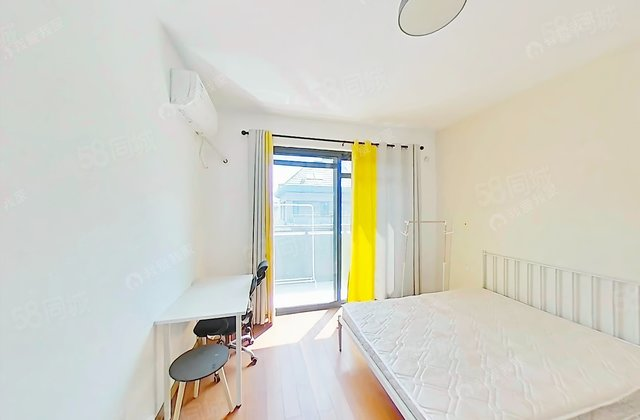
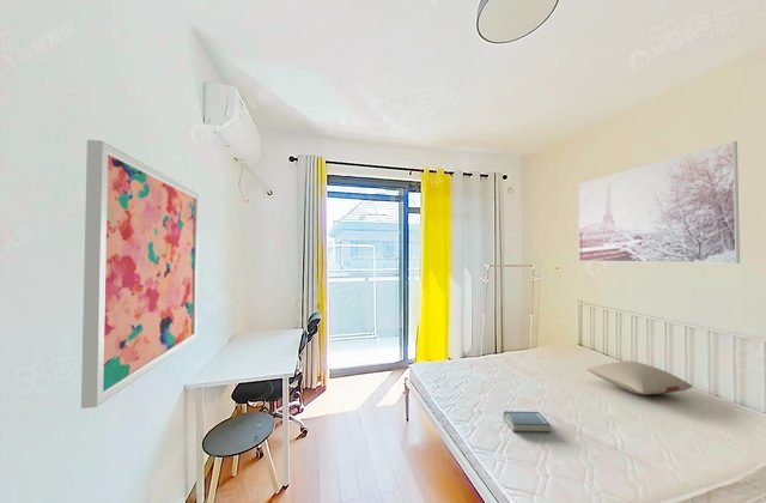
+ pillow (634, 376)
+ hardback book (525, 420)
+ wall art (158, 268)
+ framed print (640, 214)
